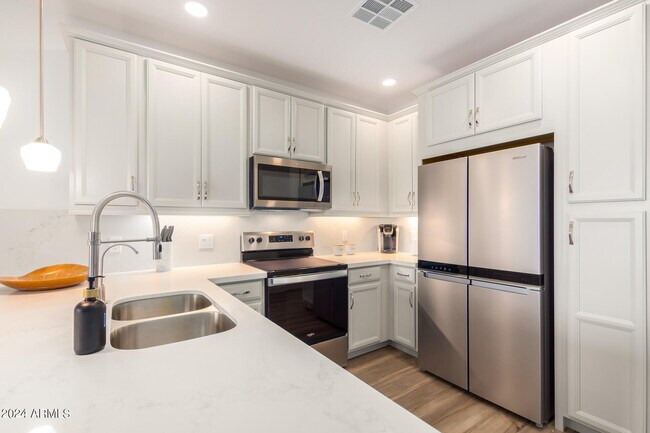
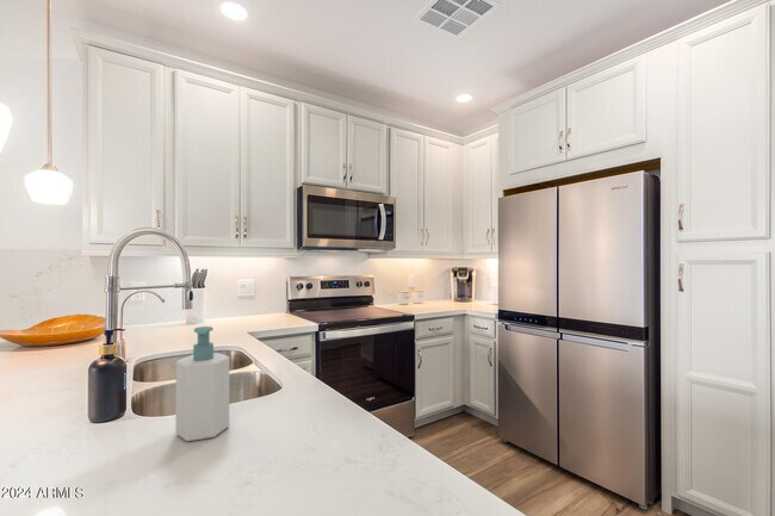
+ soap bottle (203, 378)
